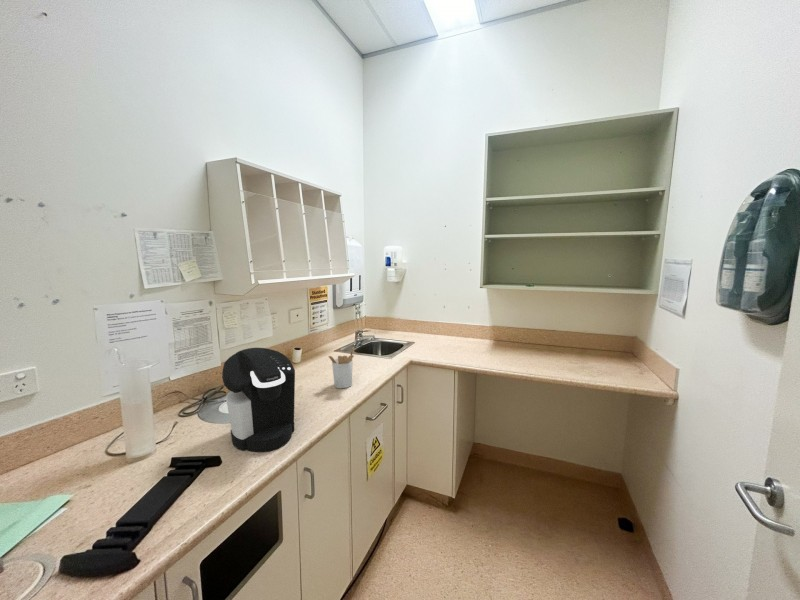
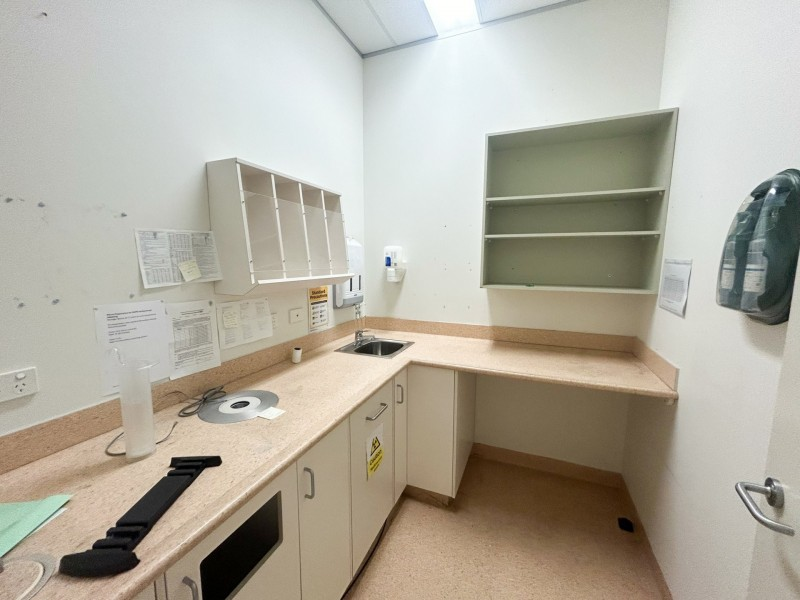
- coffee maker (262, 395)
- utensil holder (343, 368)
